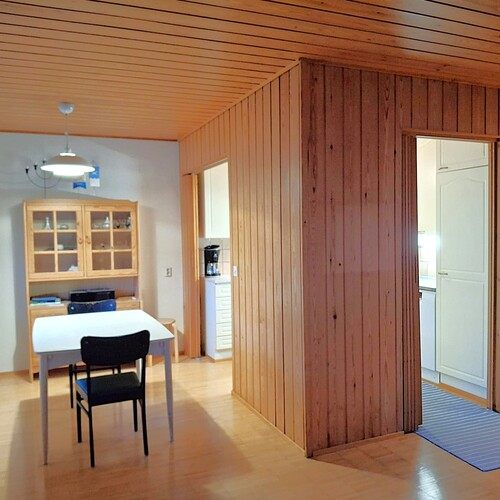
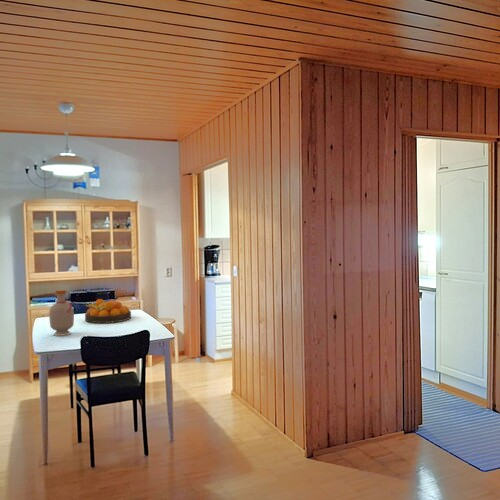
+ fruit bowl (108, 309)
+ bottle (61, 312)
